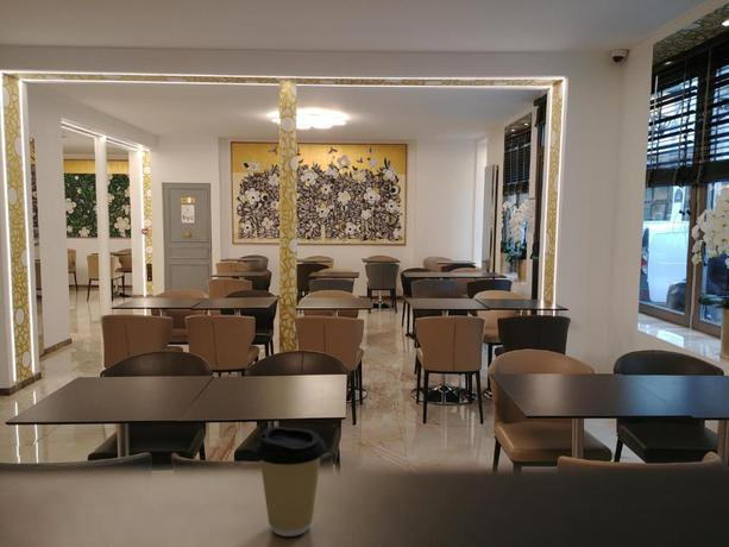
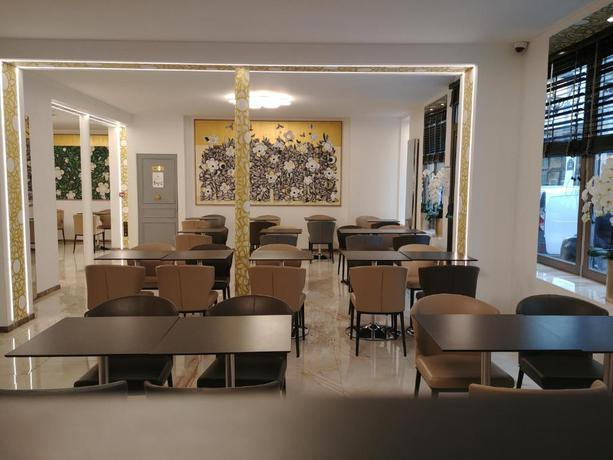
- coffee cup (290, 480)
